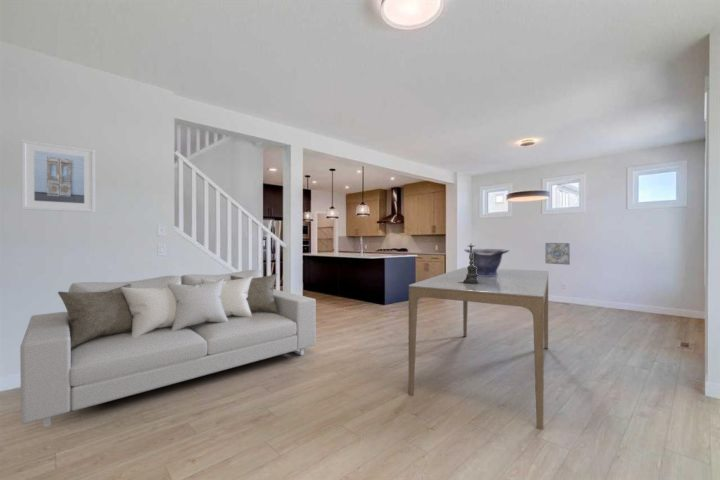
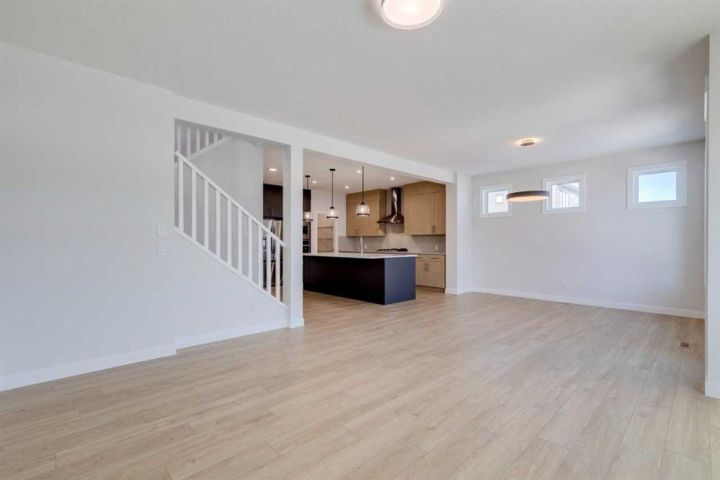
- decorative bowl (486, 261)
- dining table (490, 303)
- sofa (190, 323)
- wall art (557, 253)
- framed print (60, 177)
- candle holder (471, 260)
